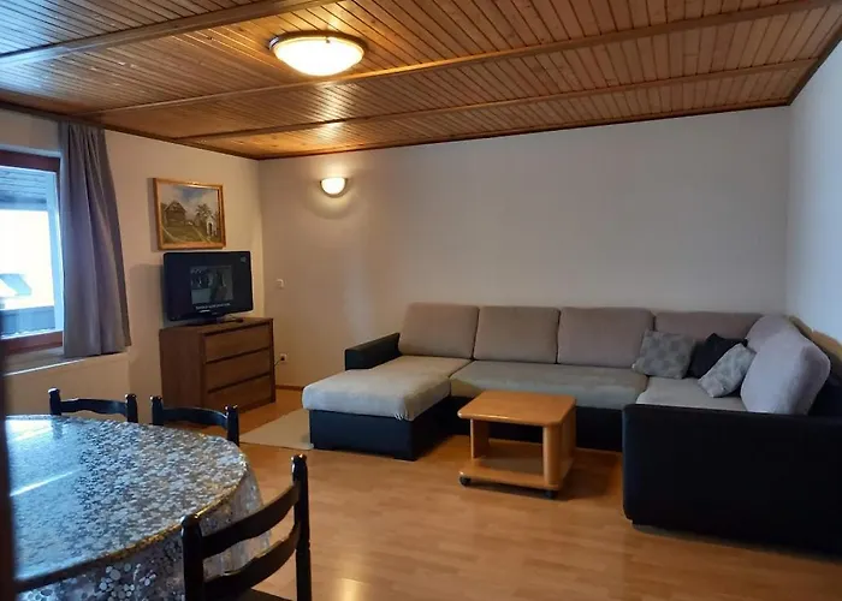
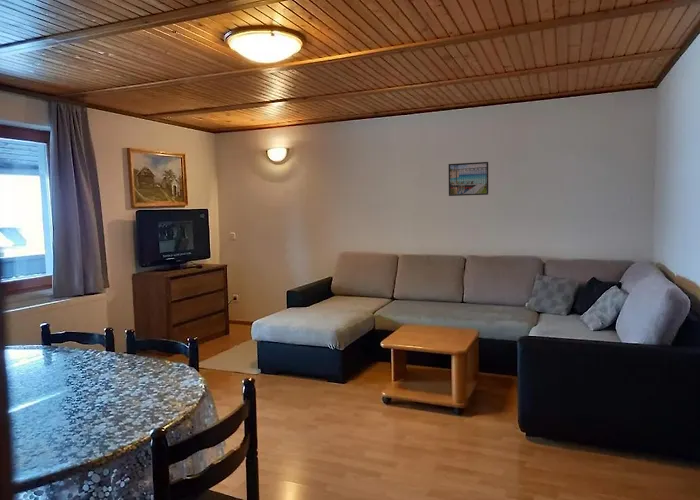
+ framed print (468, 179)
